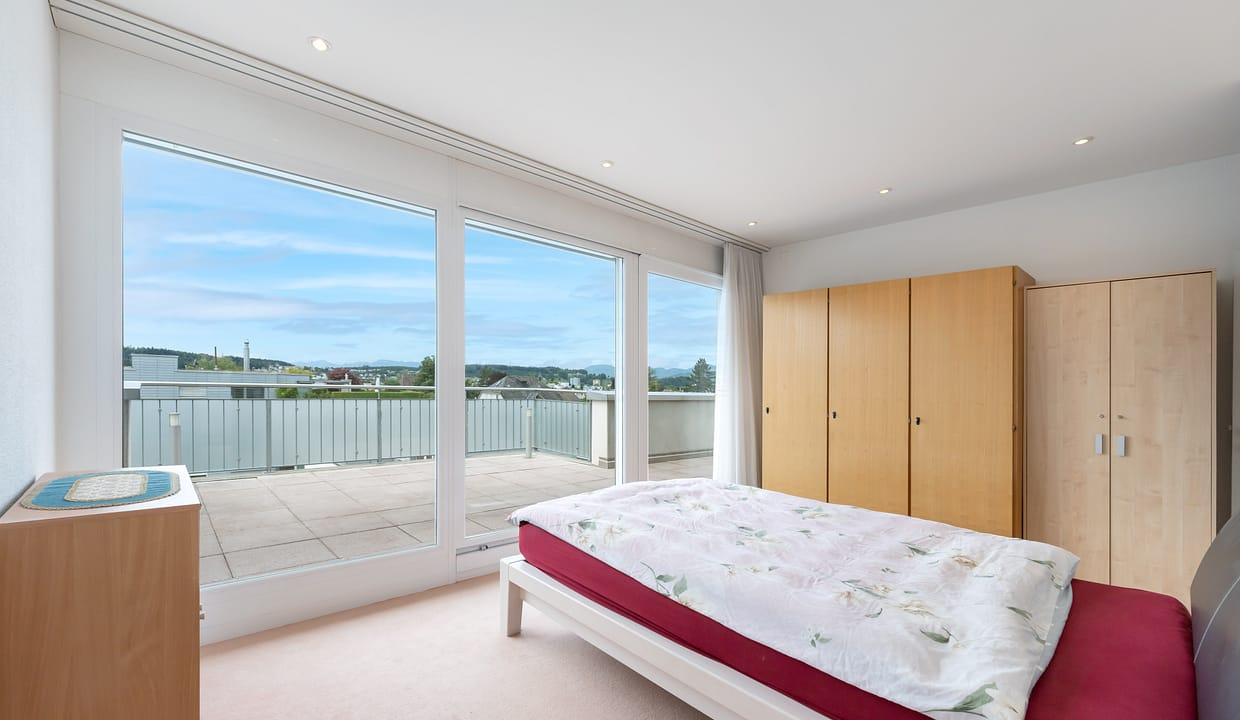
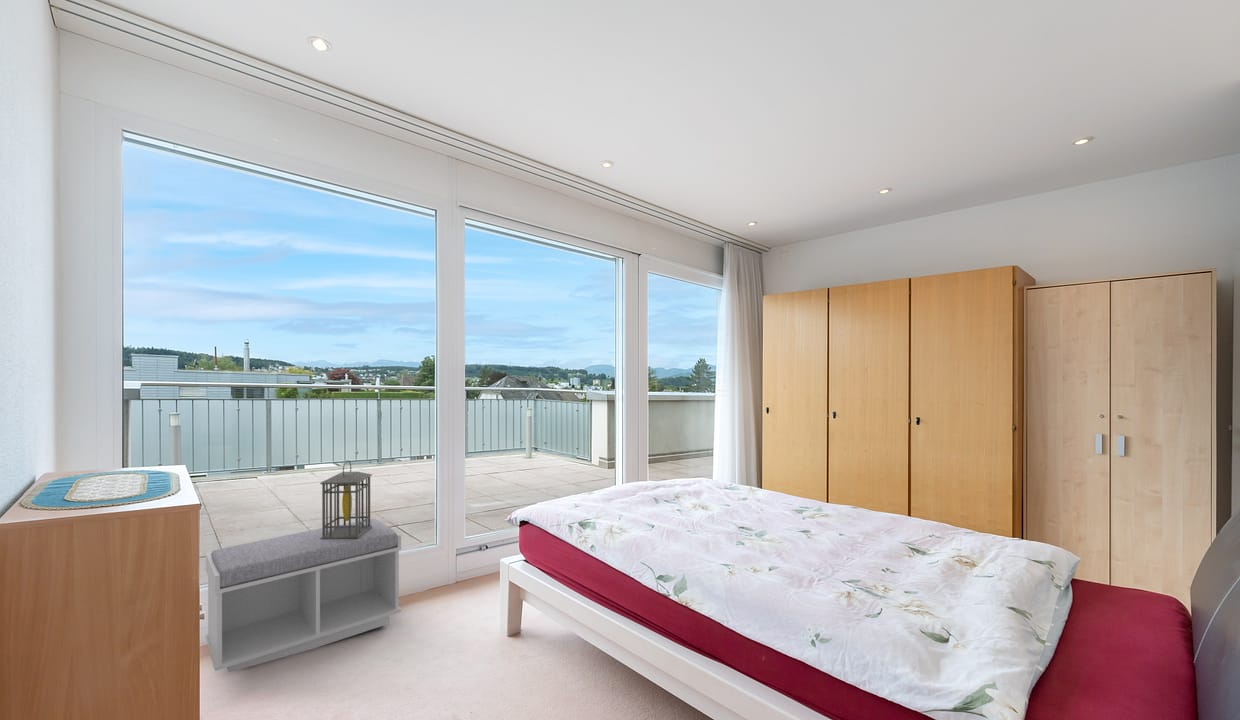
+ lantern (347, 496)
+ bench (308, 586)
